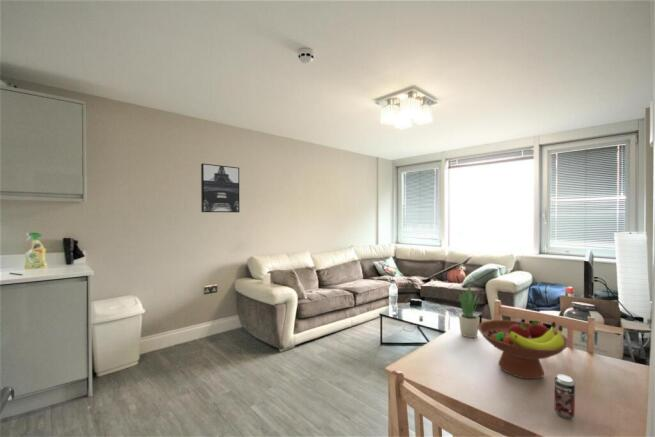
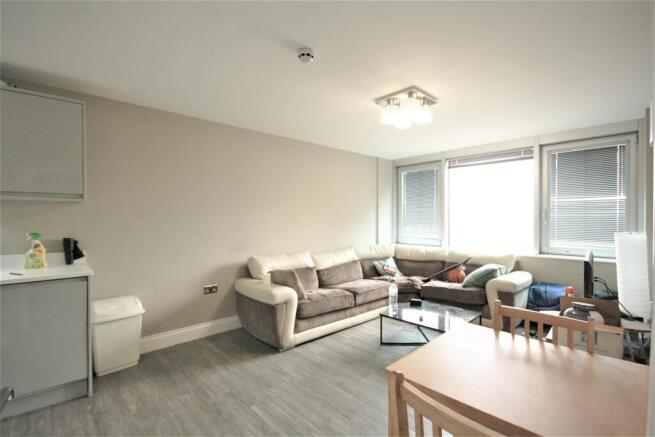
- wall art (221, 189)
- fruit bowl (520, 344)
- potted plant (467, 308)
- beverage can (564, 396)
